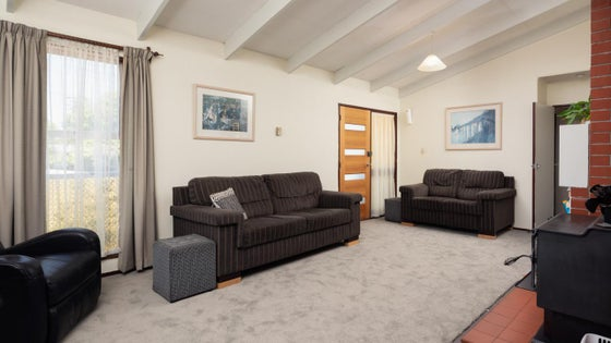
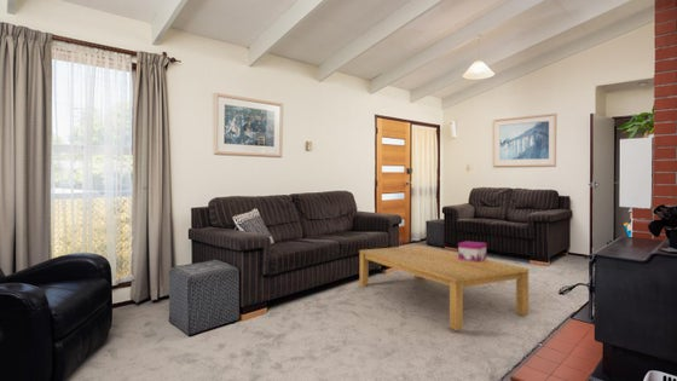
+ coffee table (433, 278)
+ decorative box (471, 250)
